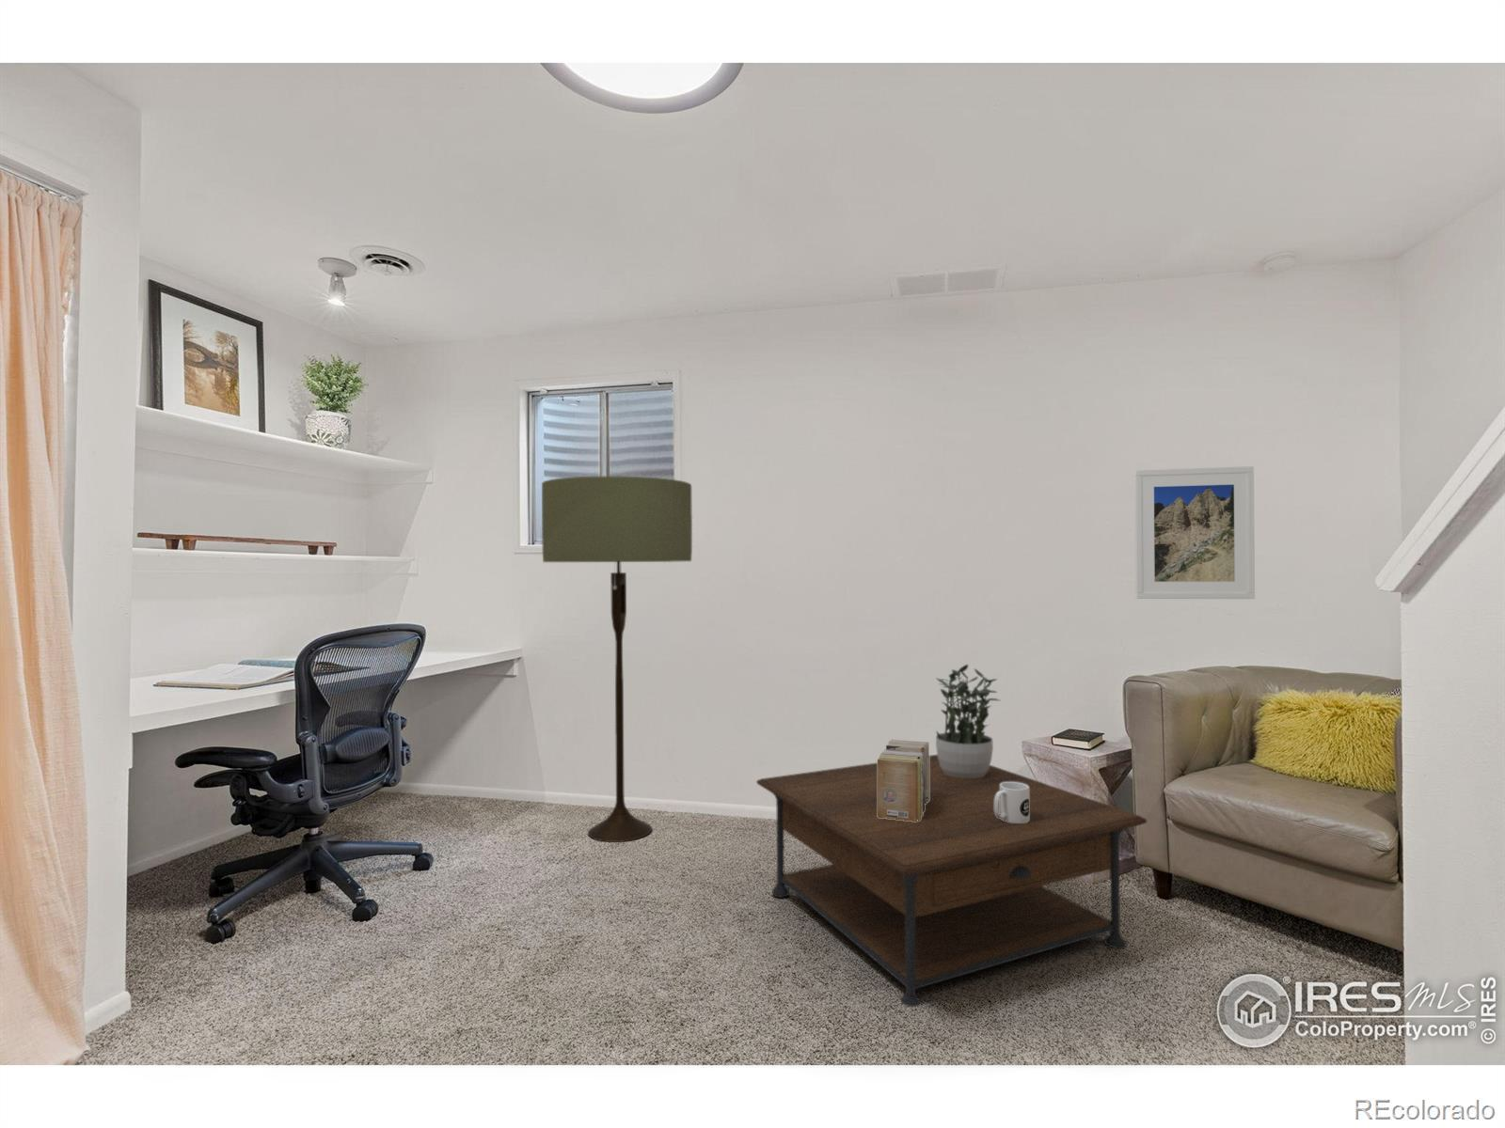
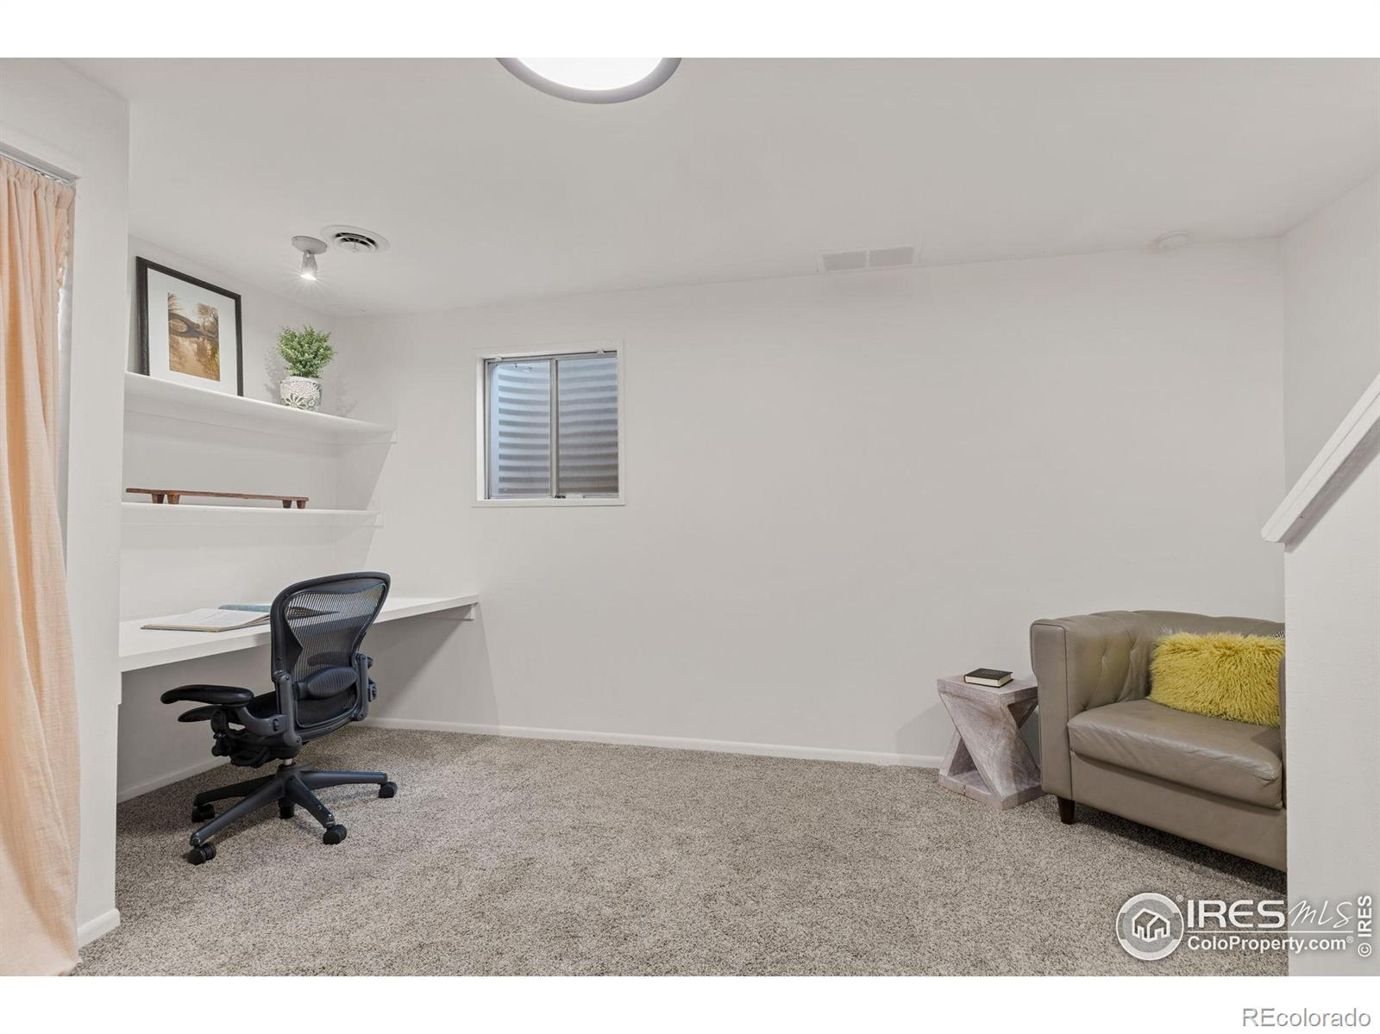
- floor lamp (619, 656)
- potted plant (968, 718)
- books (904, 777)
- mug (1010, 802)
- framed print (1192, 533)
- coffee table (935, 857)
